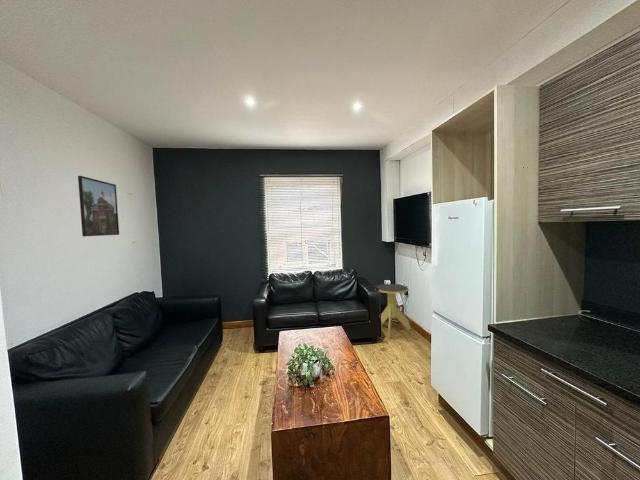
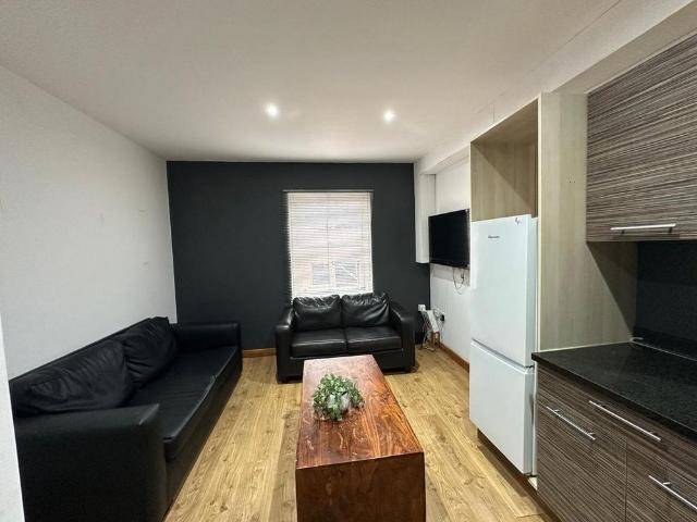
- side table (393, 309)
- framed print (100, 208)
